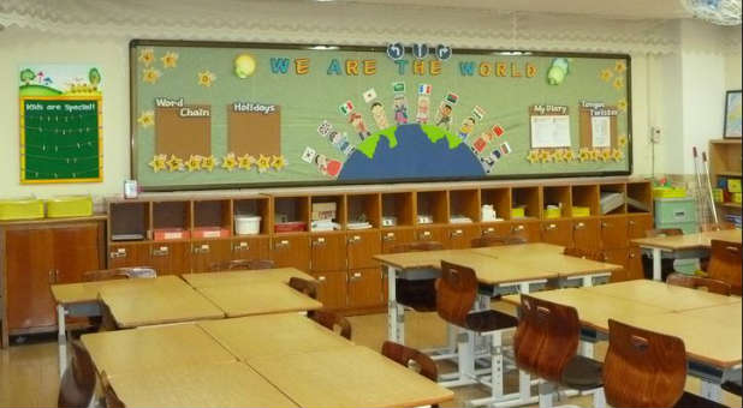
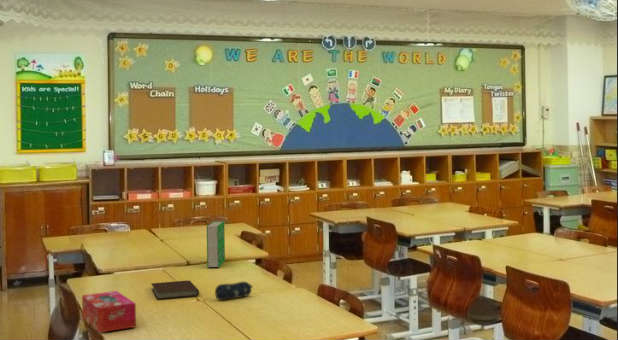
+ notebook (174, 289)
+ pencil case (233, 290)
+ book (216, 243)
+ tissue box (108, 310)
